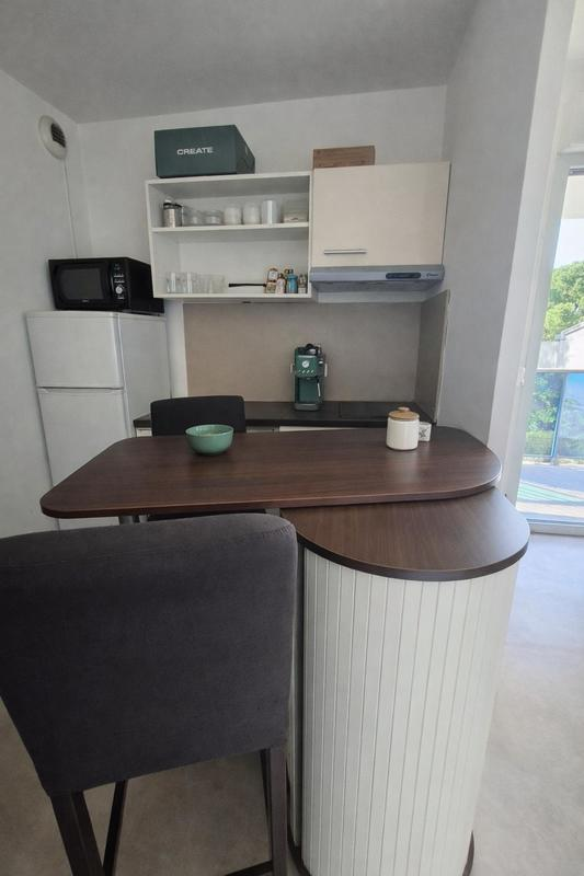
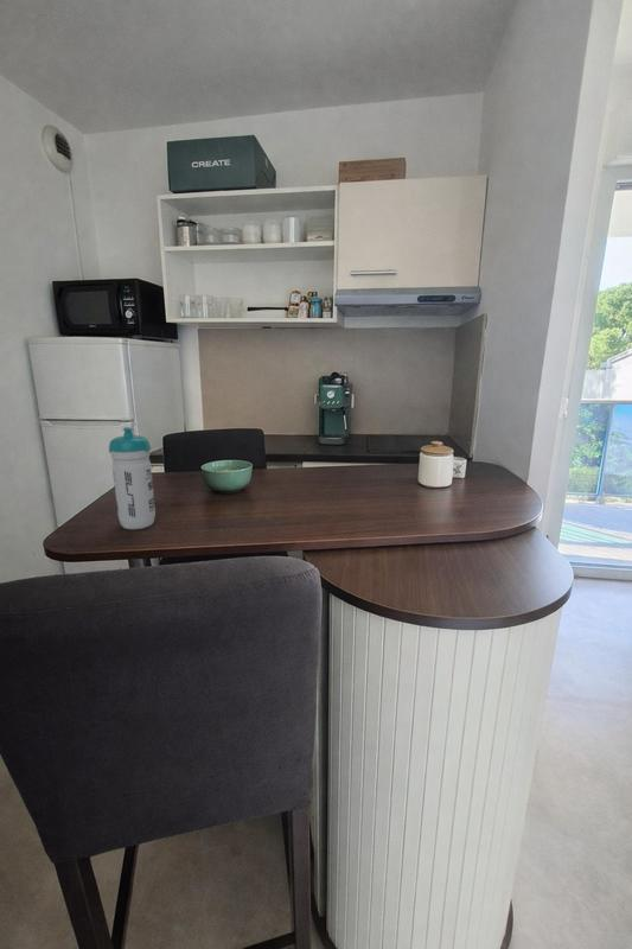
+ water bottle (133, 477)
